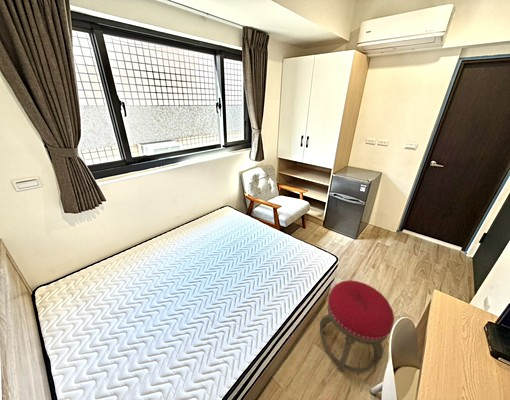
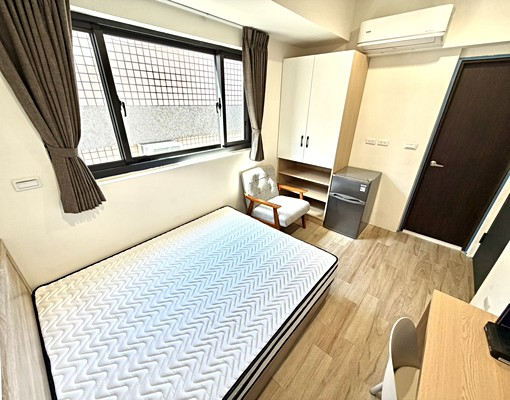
- stool (353, 323)
